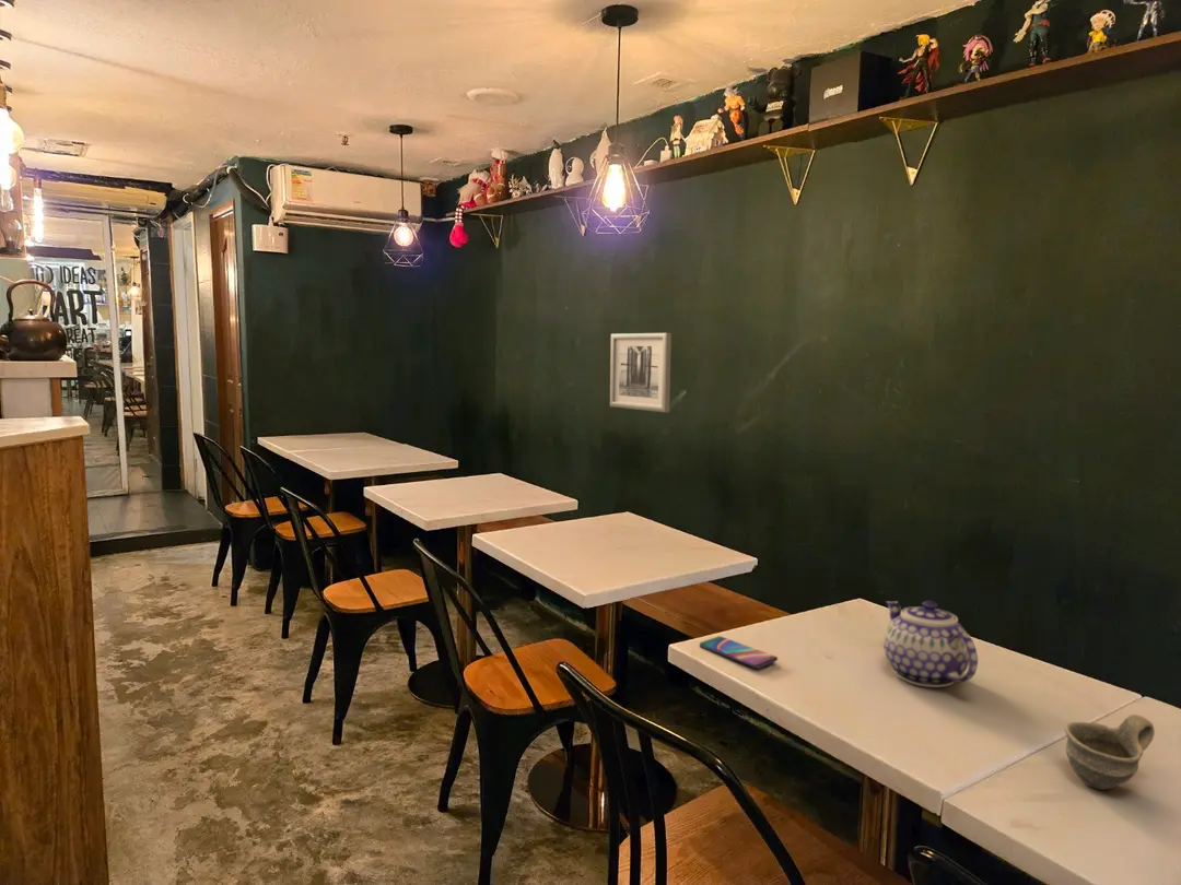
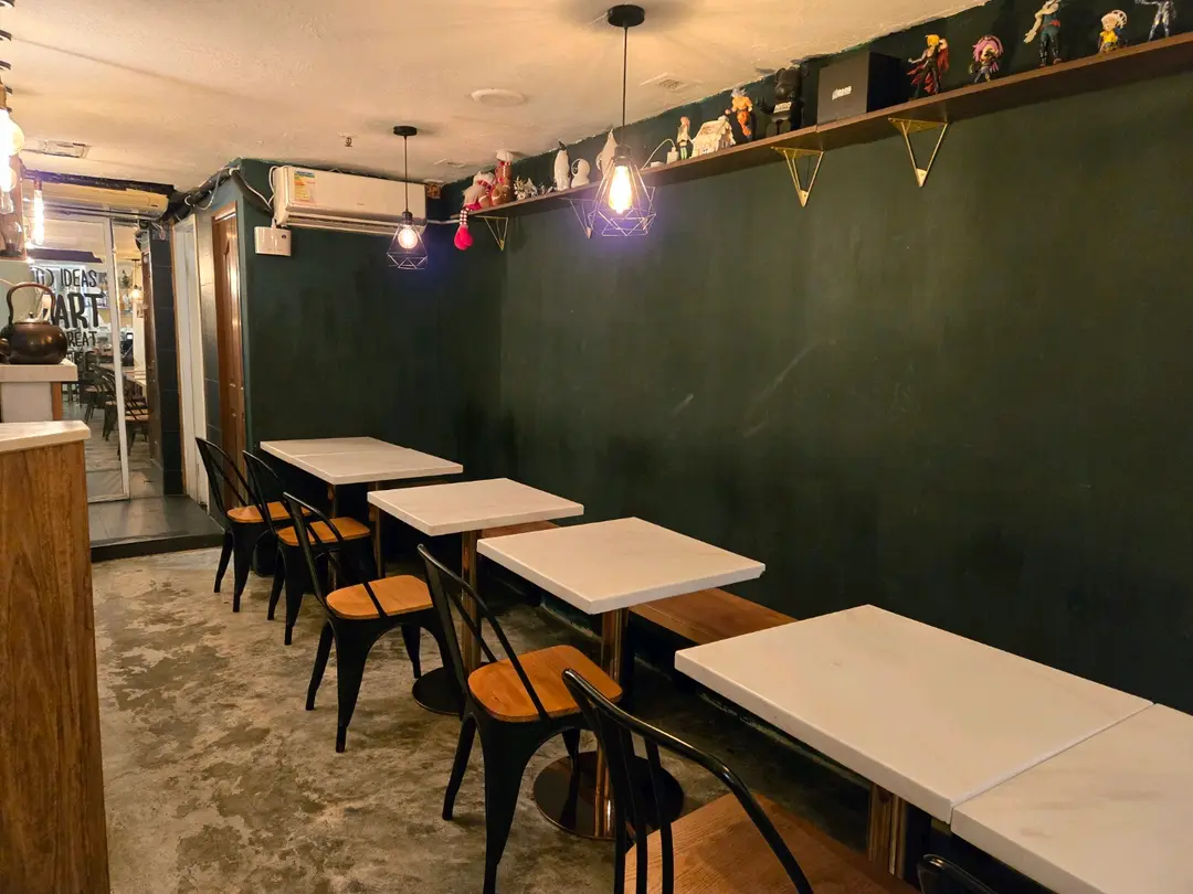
- cup (1110, 753)
- wall art (639, 371)
- smartphone (737, 651)
- teapot (926, 639)
